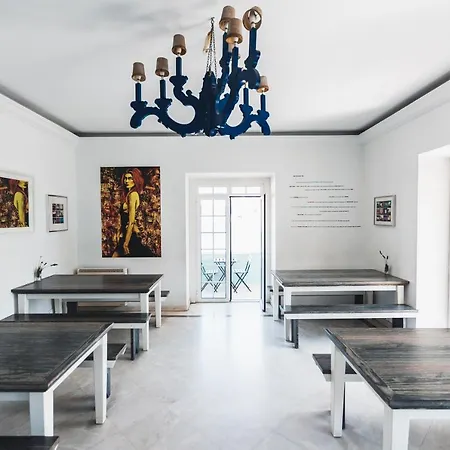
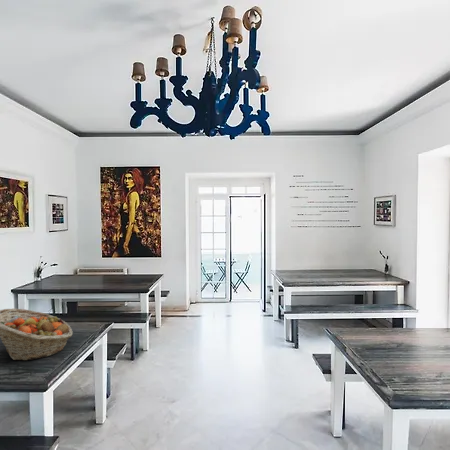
+ fruit basket (33, 330)
